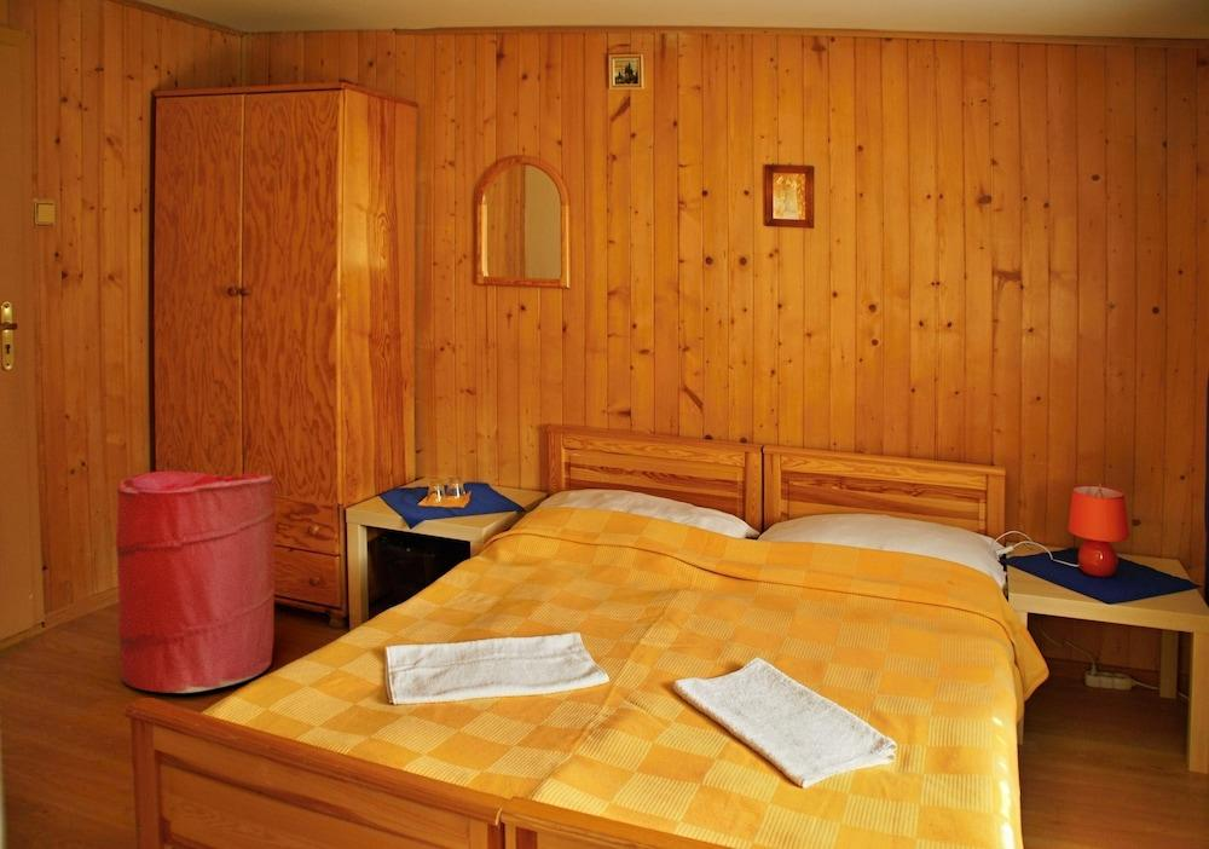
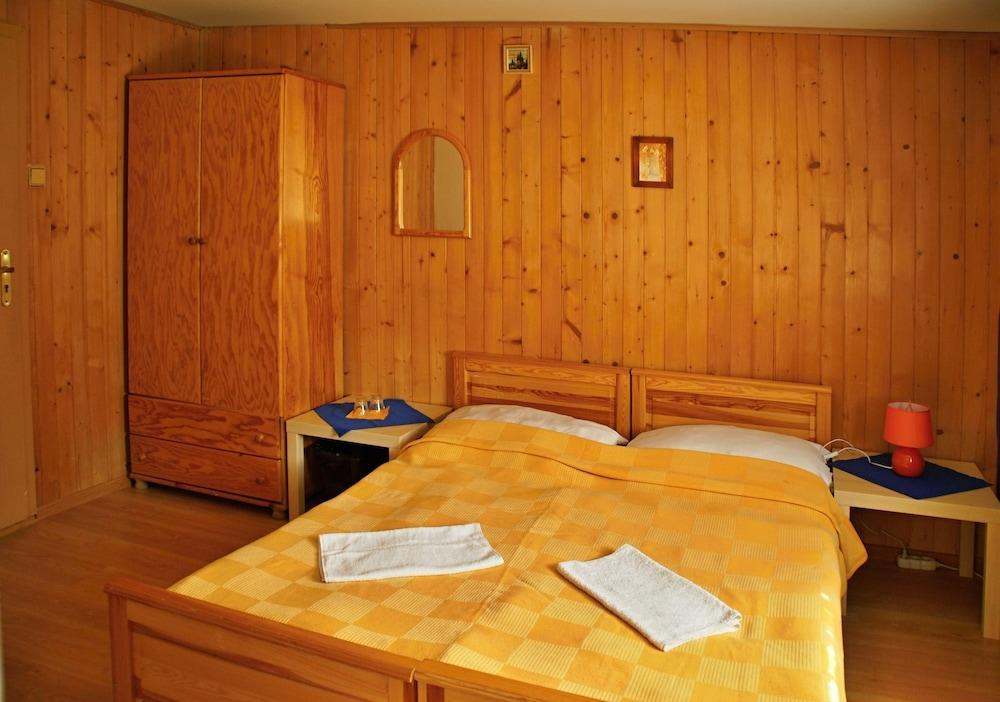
- laundry hamper (199, 570)
